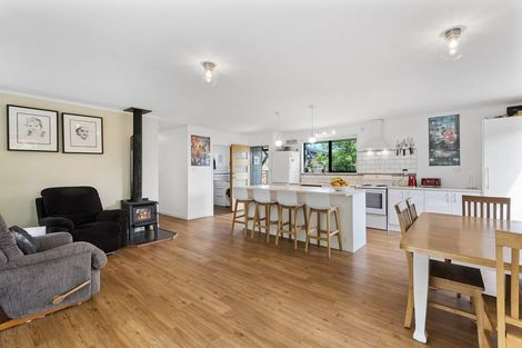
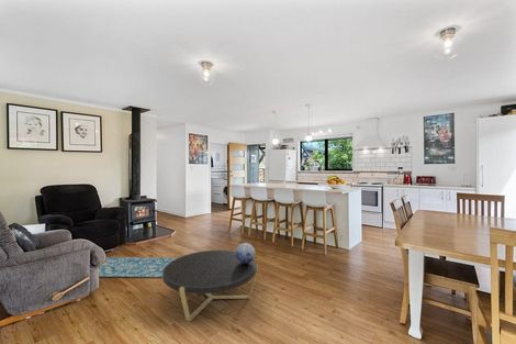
+ rug (126, 266)
+ coffee table (211, 281)
+ decorative sphere (245, 253)
